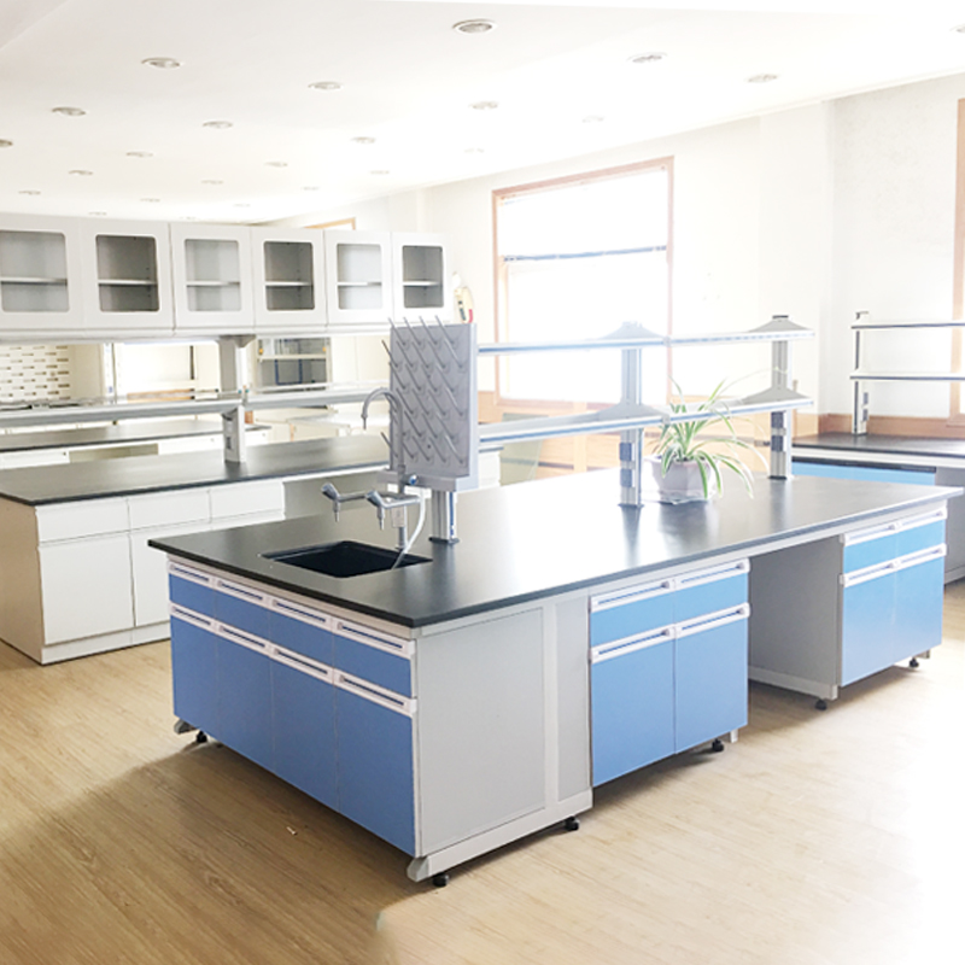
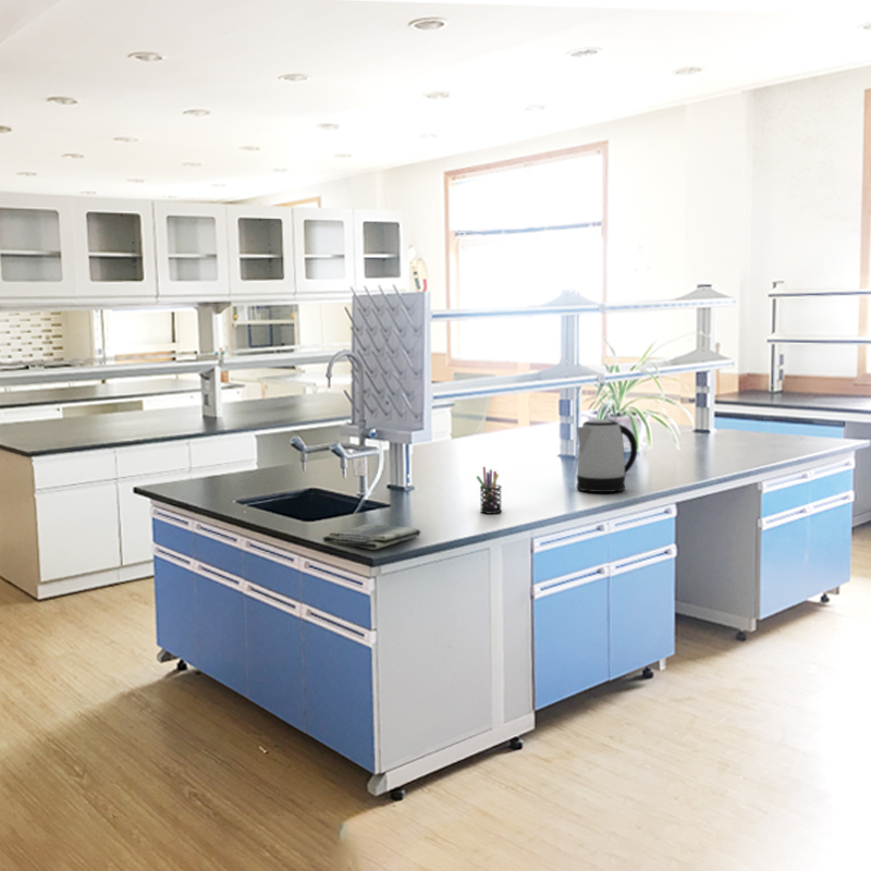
+ dish towel (371, 533)
+ pen holder (488, 489)
+ kettle (606, 453)
